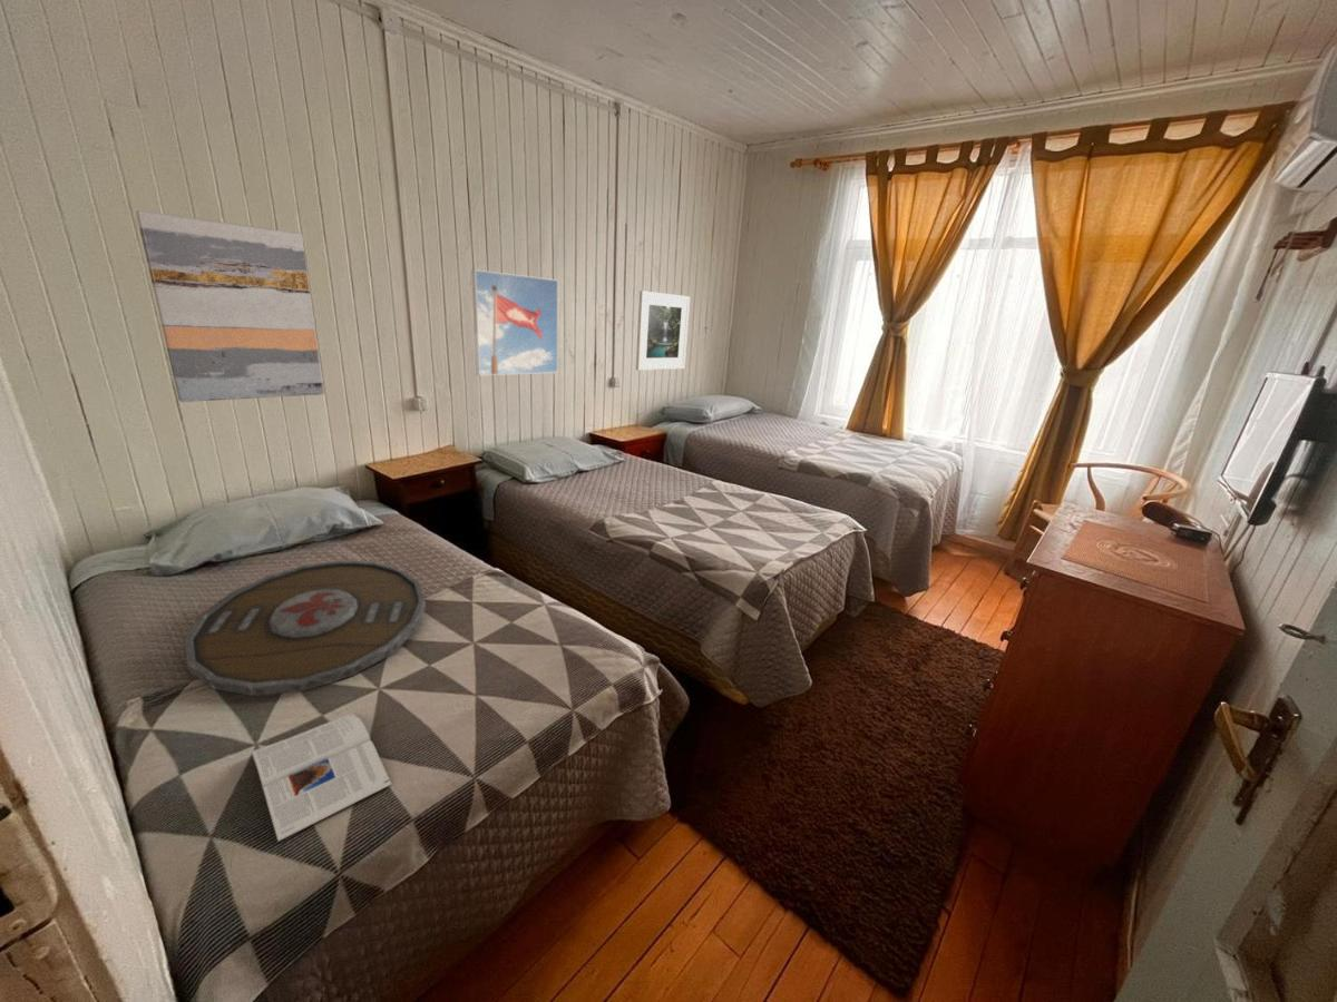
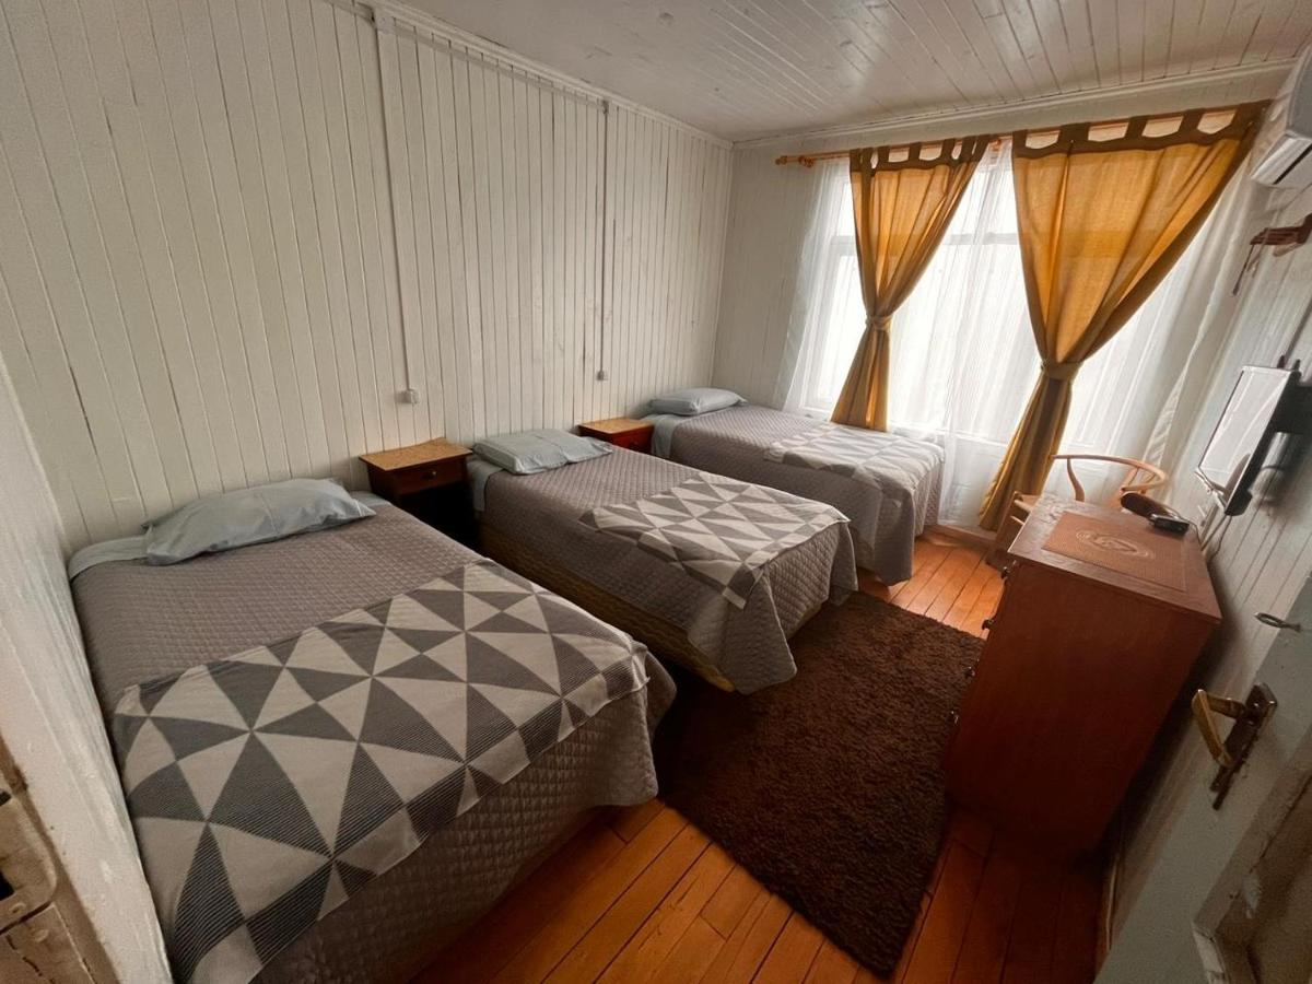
- wall art (242, 314)
- magazine (319, 762)
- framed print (663, 332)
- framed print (518, 325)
- serving tray (315, 616)
